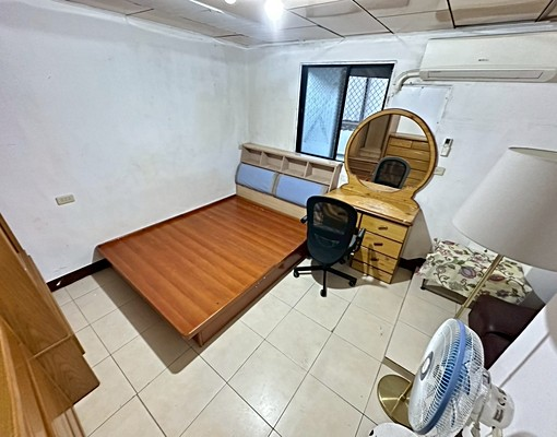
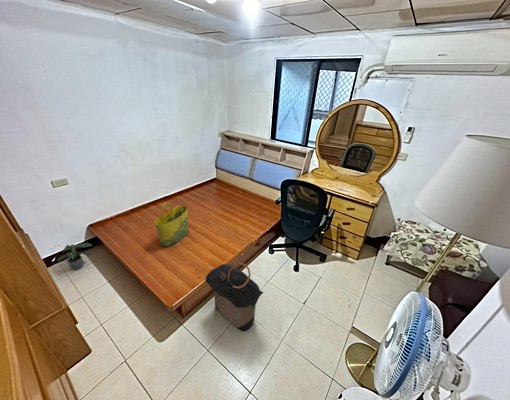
+ potted plant (76, 255)
+ laundry hamper (232, 291)
+ tote bag (173, 221)
